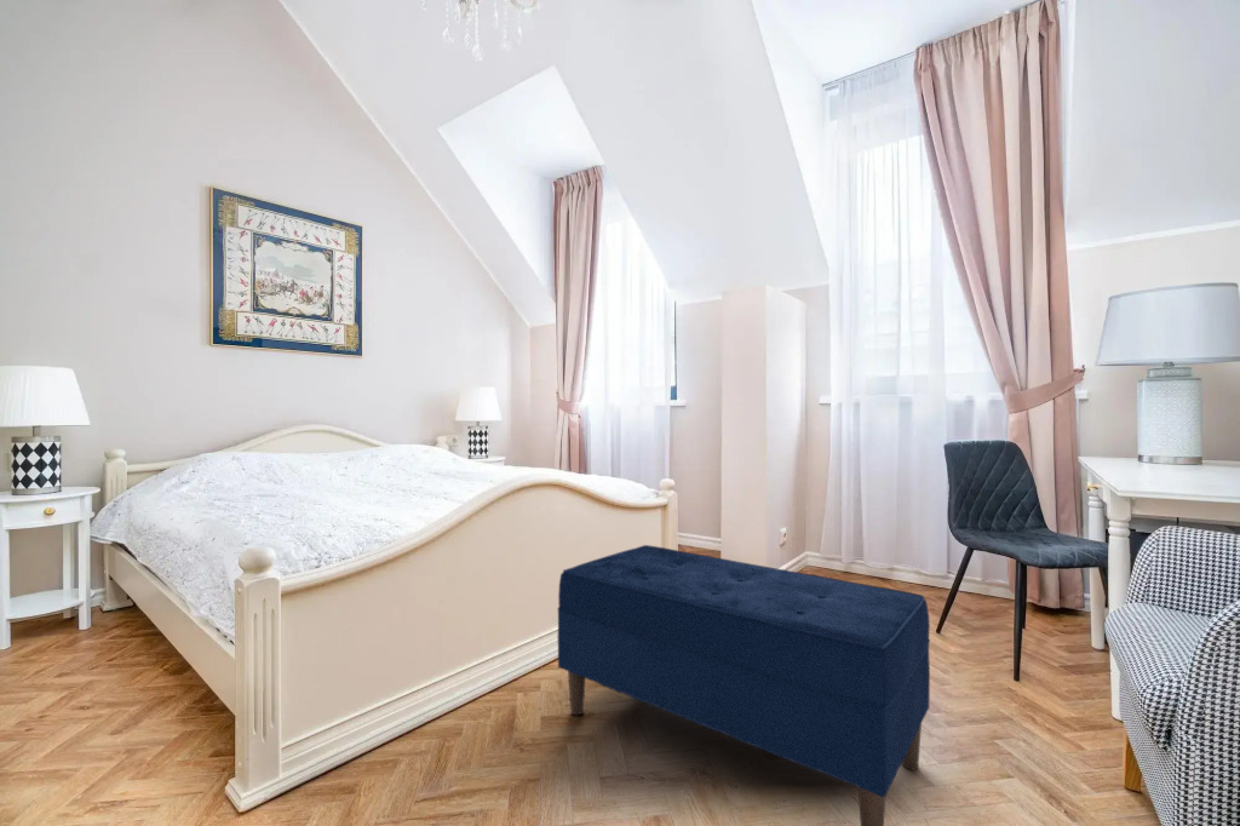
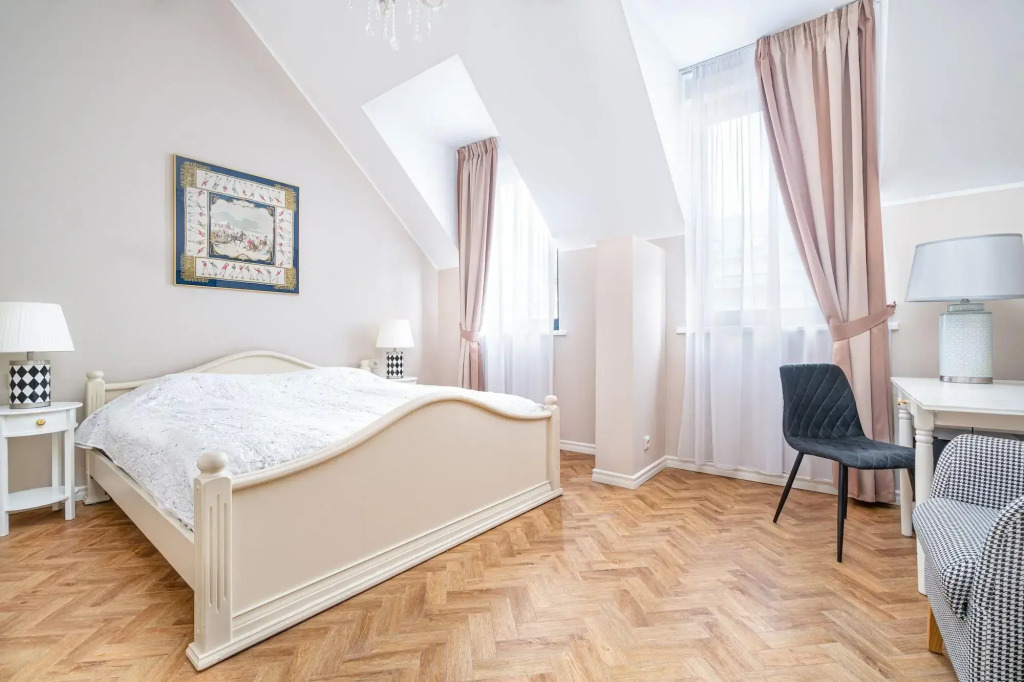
- bench (729, 658)
